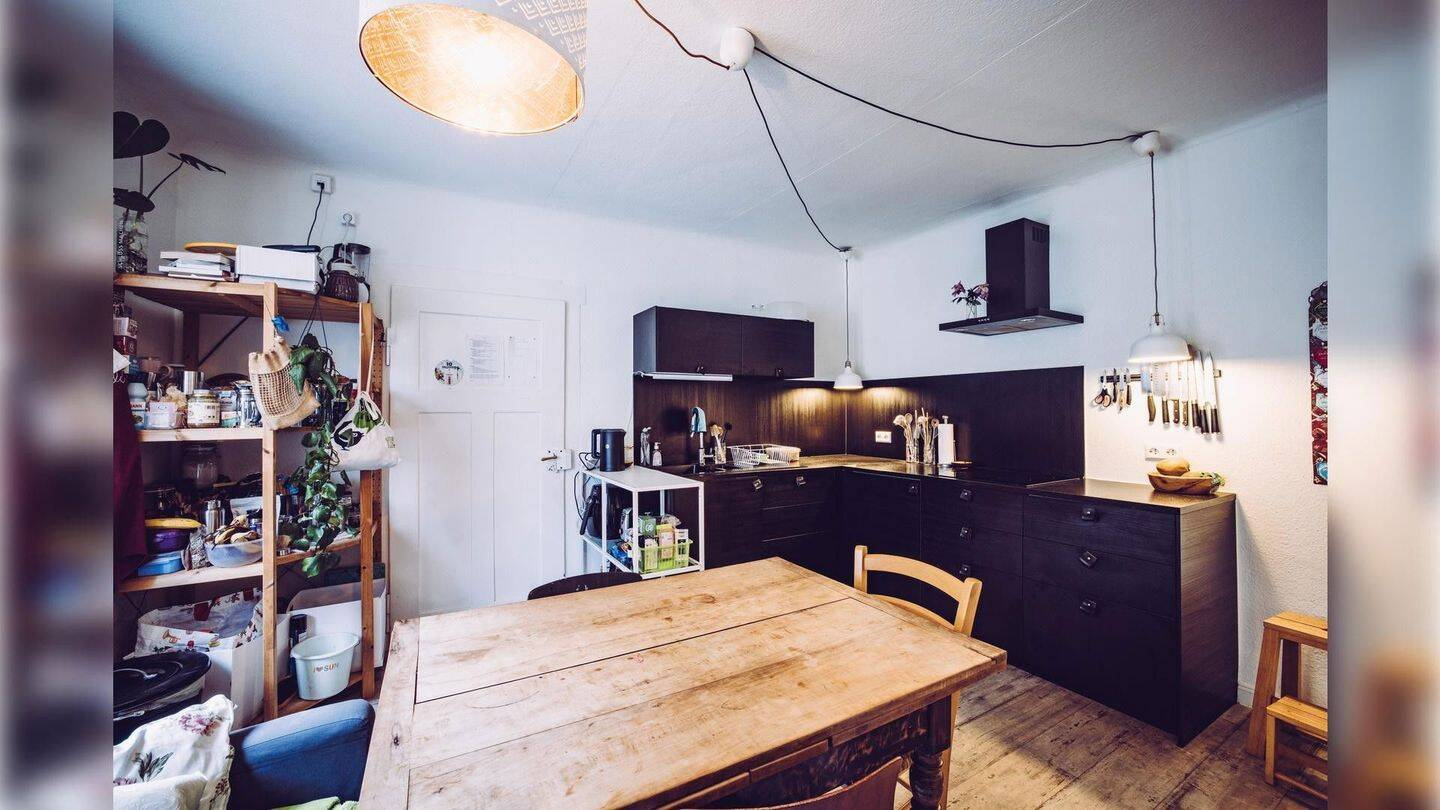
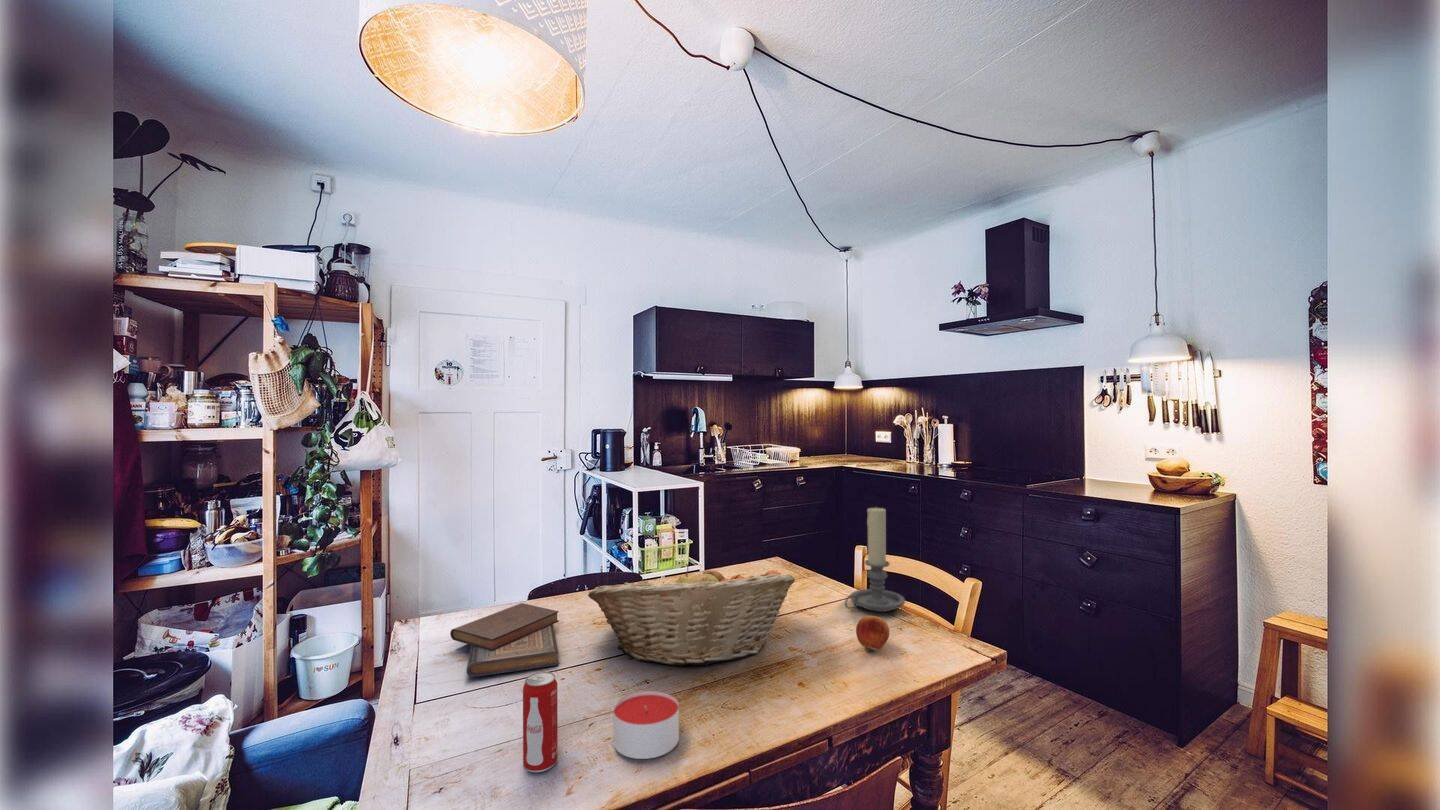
+ candle (646, 722)
+ fruit basket (693, 602)
+ diary (506, 634)
+ apple (872, 631)
+ candle holder (872, 556)
+ beverage can (540, 720)
